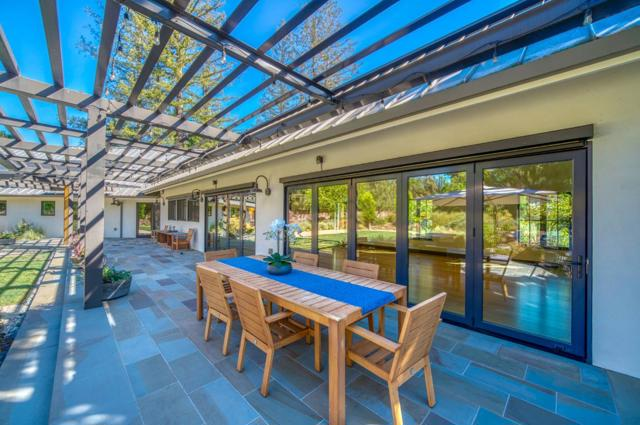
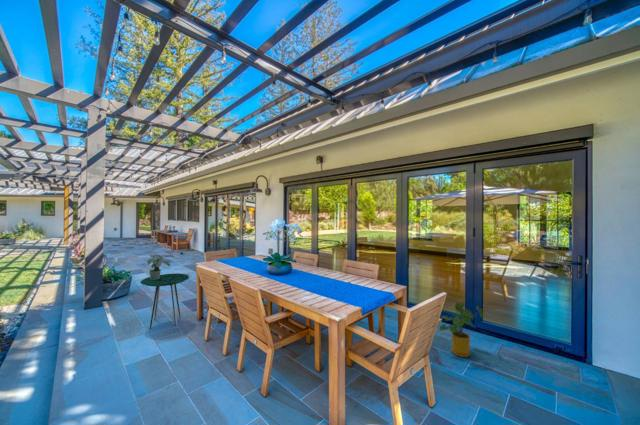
+ side table (172, 300)
+ house plant (460, 329)
+ potted plant (157, 266)
